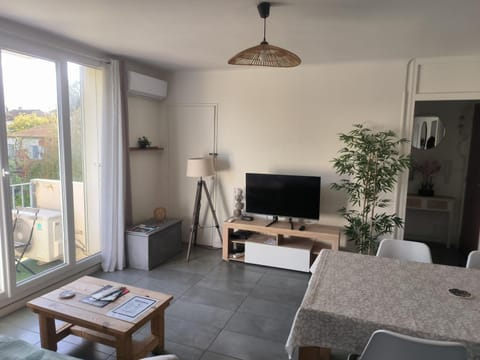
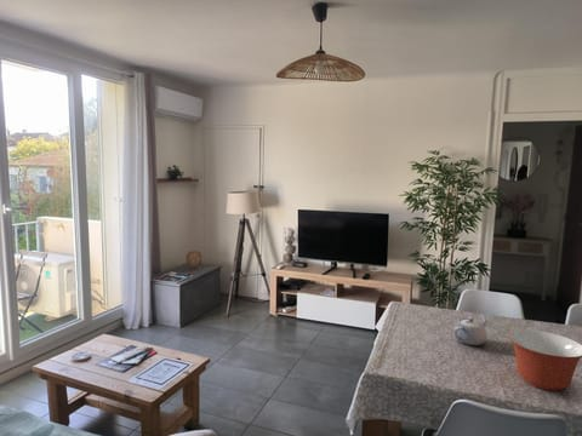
+ mixing bowl (543, 362)
+ teapot (470, 328)
